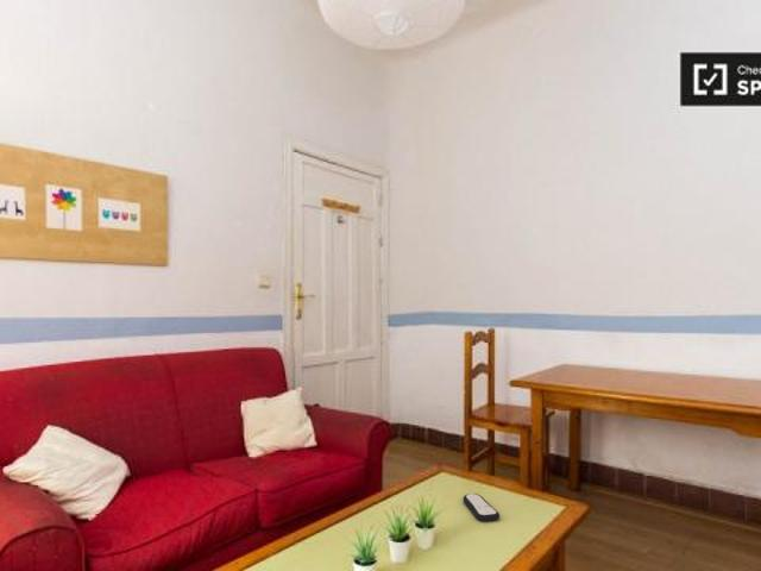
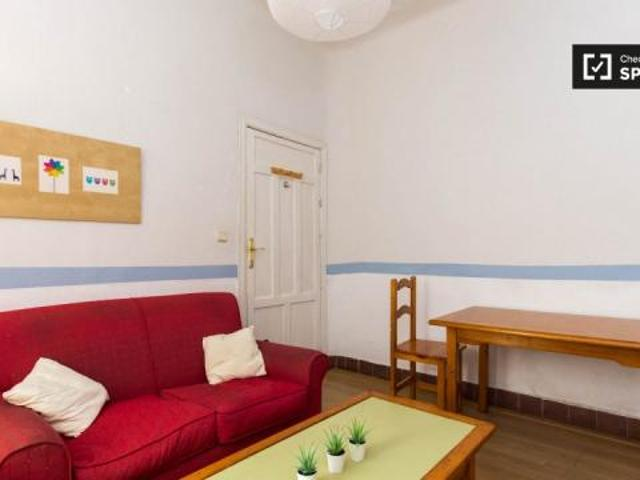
- remote control (479, 506)
